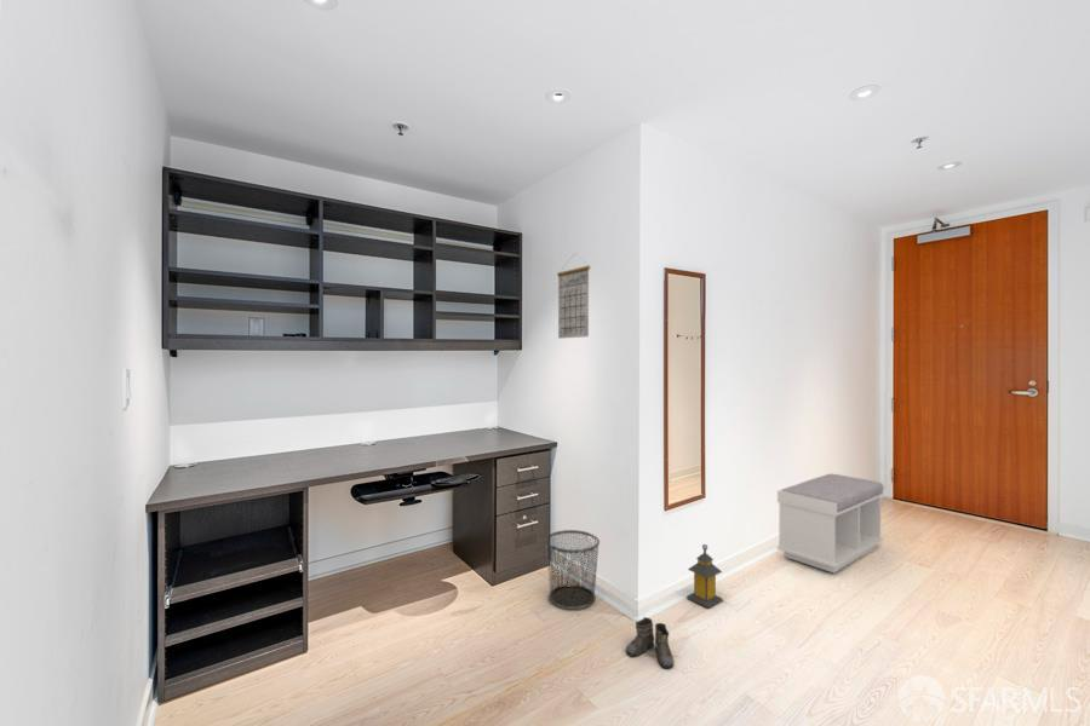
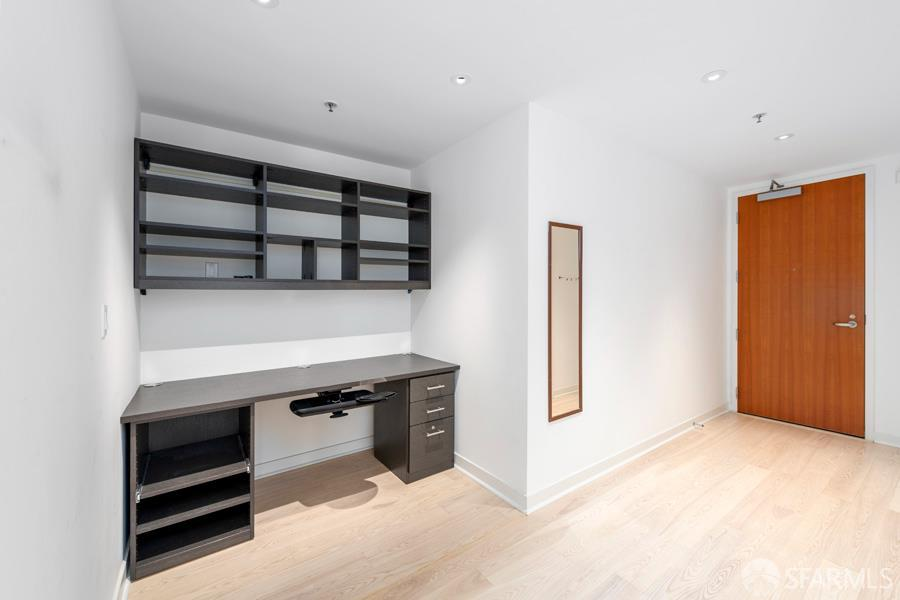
- boots (649, 639)
- bench (832, 518)
- lantern (705, 571)
- calendar (573, 295)
- waste bin (572, 567)
